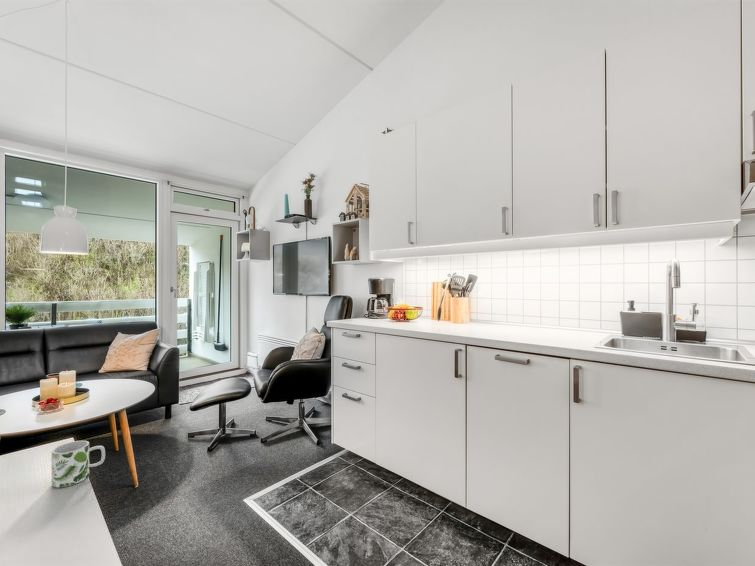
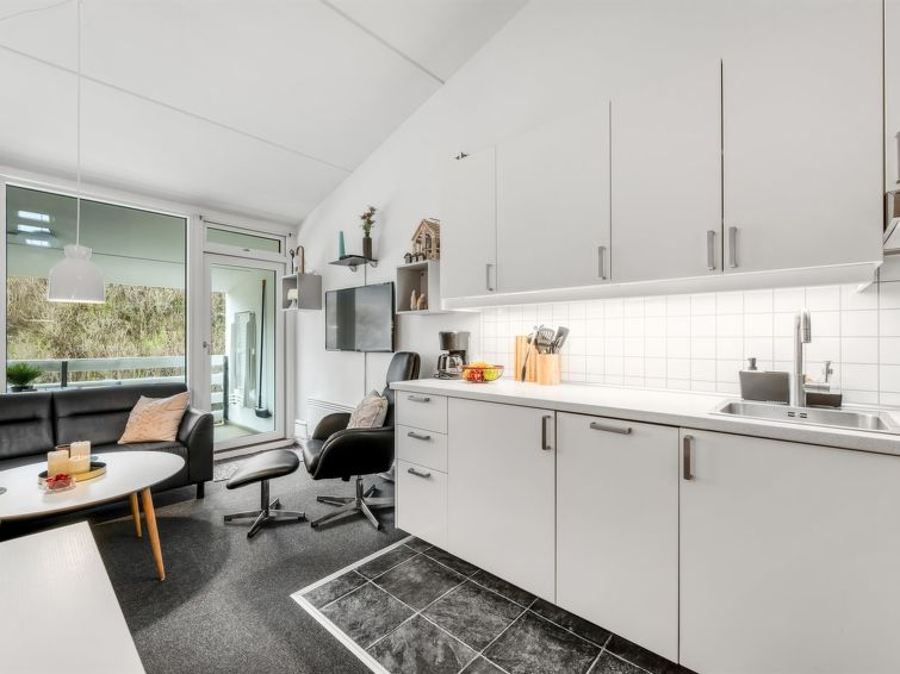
- mug (79, 460)
